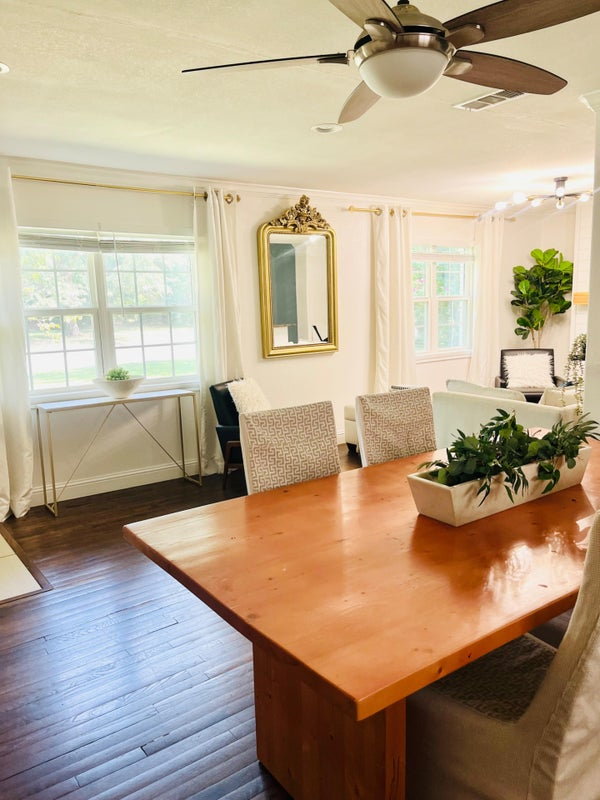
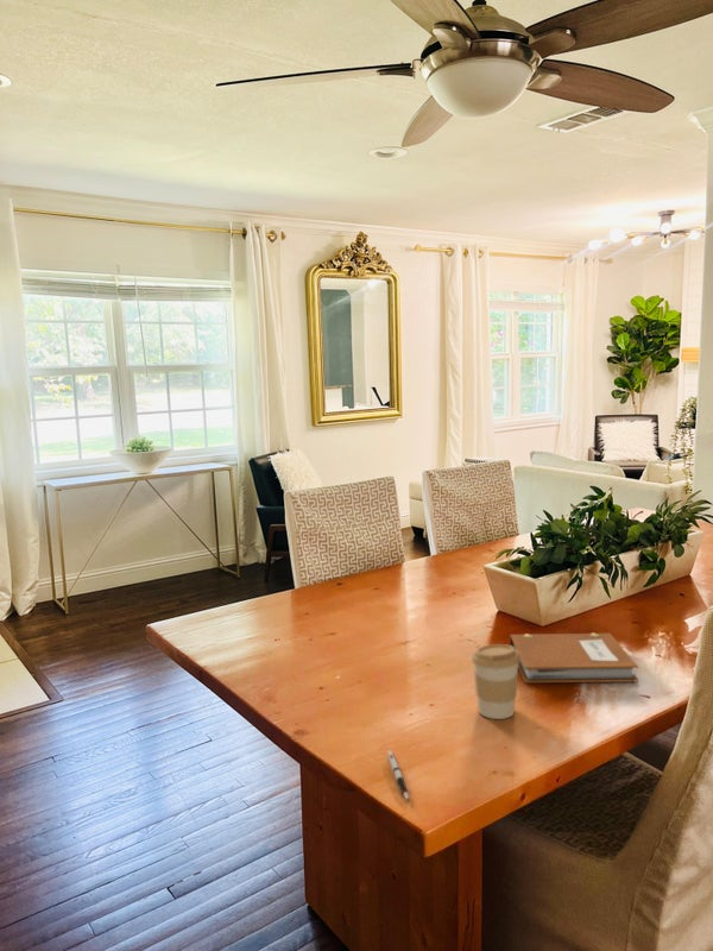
+ notebook (572, 655)
+ pen (398, 774)
+ coffee cup (496, 679)
